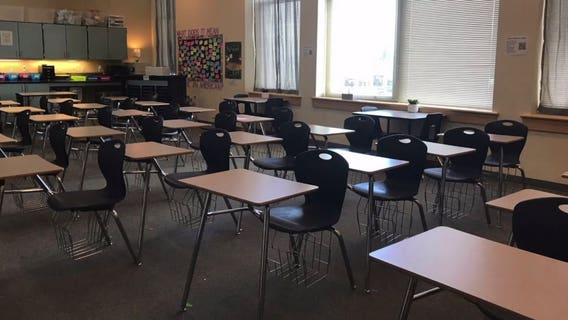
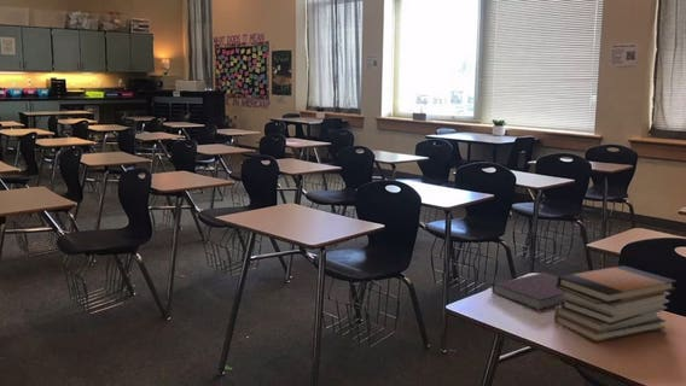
+ book stack (614, 302)
+ notebook (541, 290)
